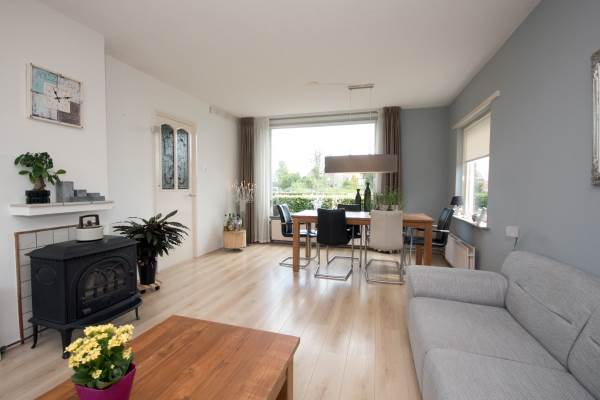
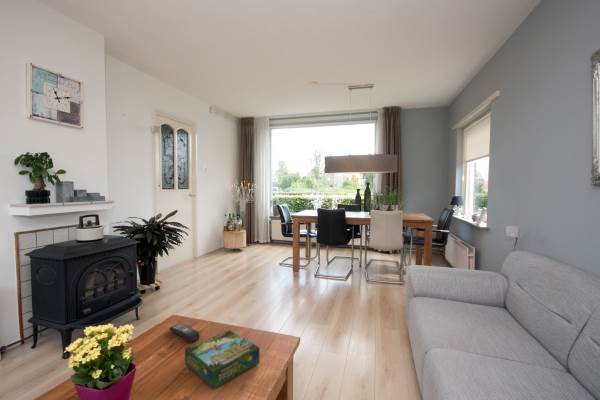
+ board game (222, 355)
+ remote control (184, 331)
